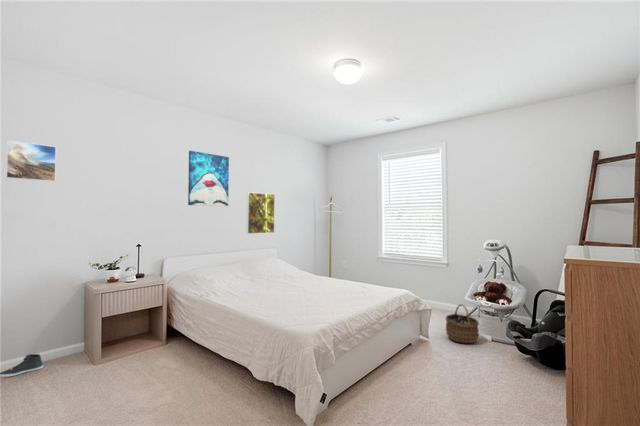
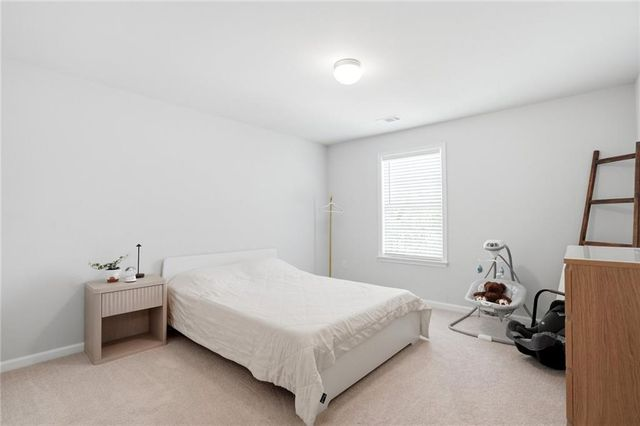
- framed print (32, 161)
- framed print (261, 213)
- sneaker (21, 364)
- wicker basket (461, 322)
- wall art (209, 180)
